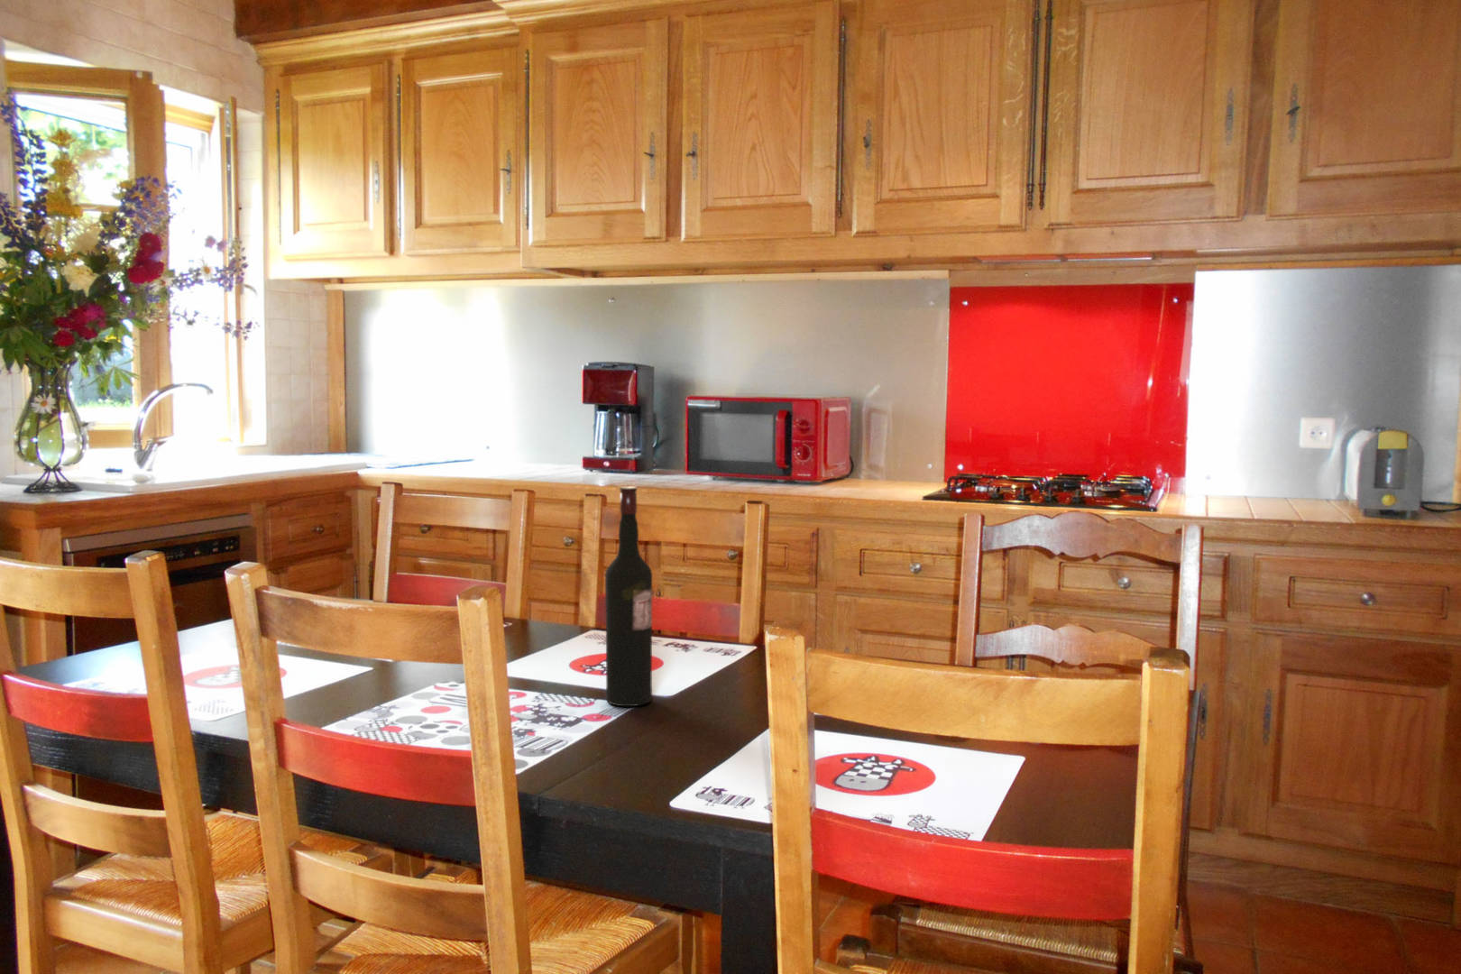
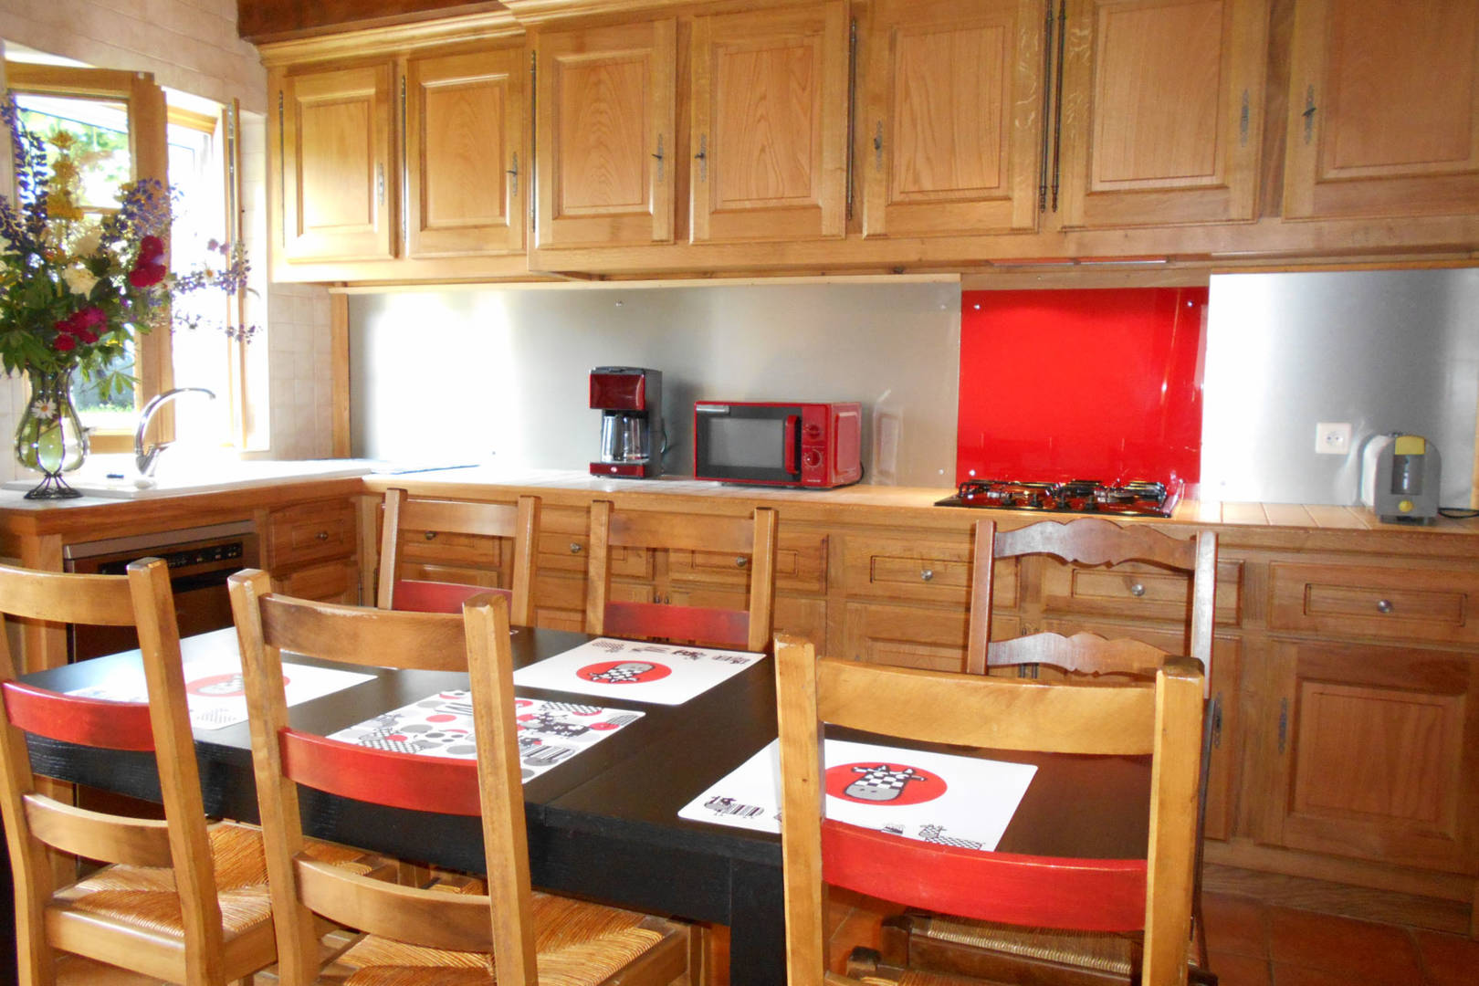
- wine bottle (628, 595)
